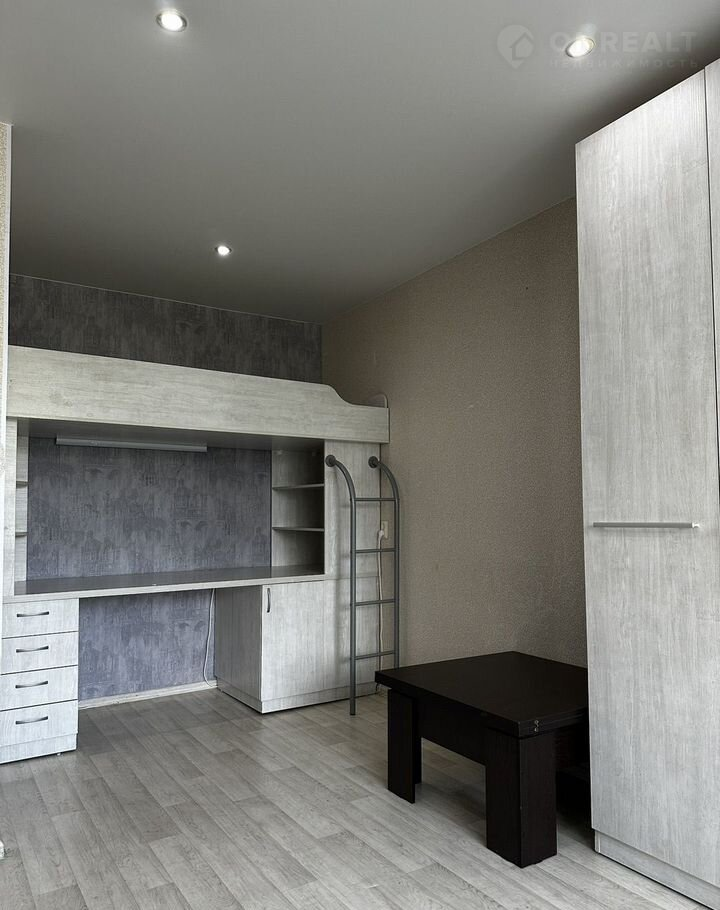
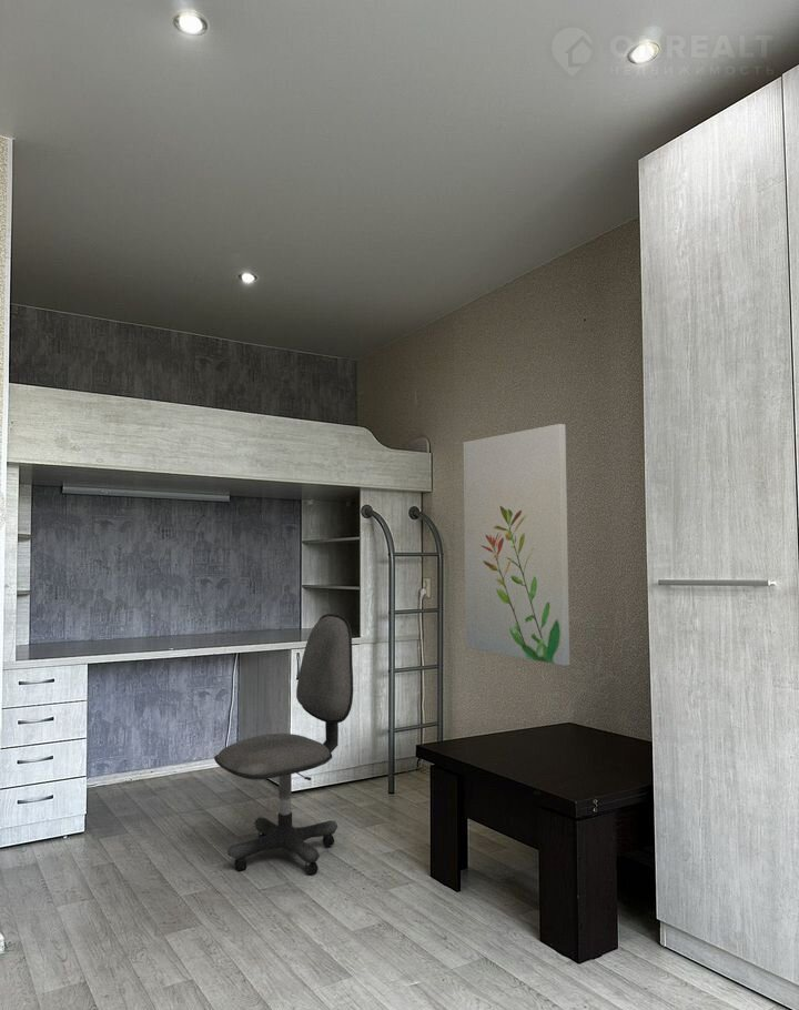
+ office chair (283, 736)
+ wall art (512, 544)
